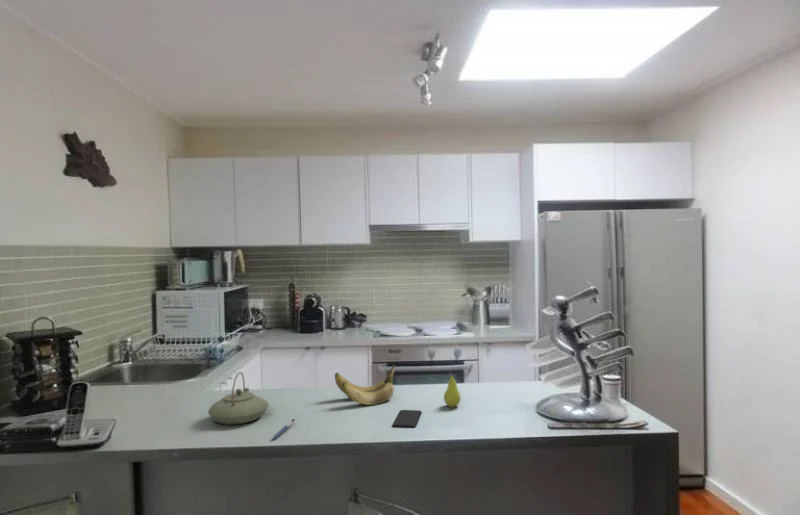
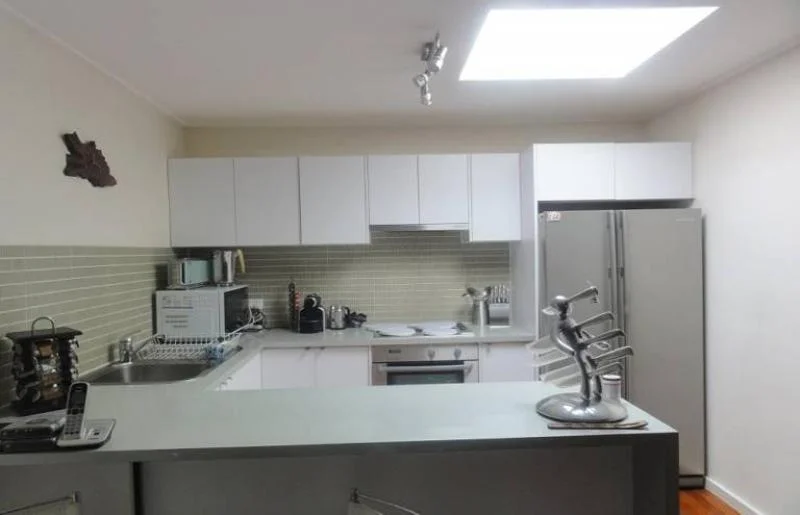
- smartphone (407, 418)
- teapot (239, 394)
- fruit (452, 389)
- pen (283, 428)
- banana (363, 387)
